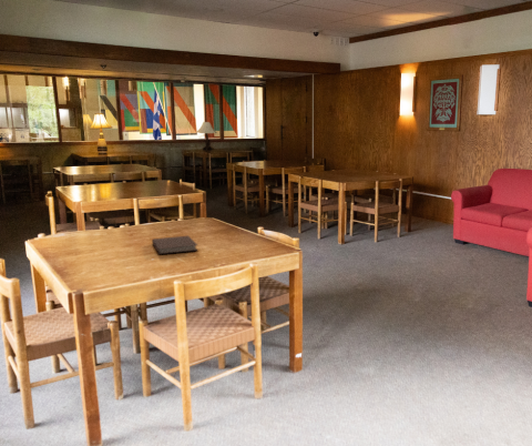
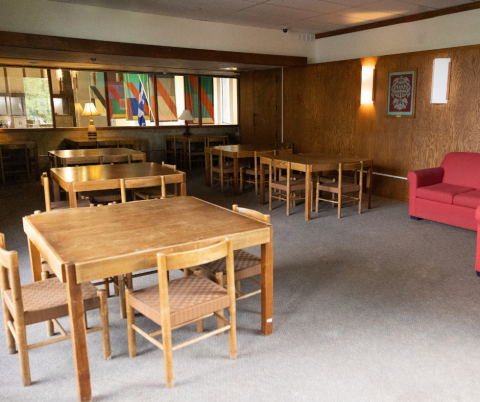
- notebook (174, 244)
